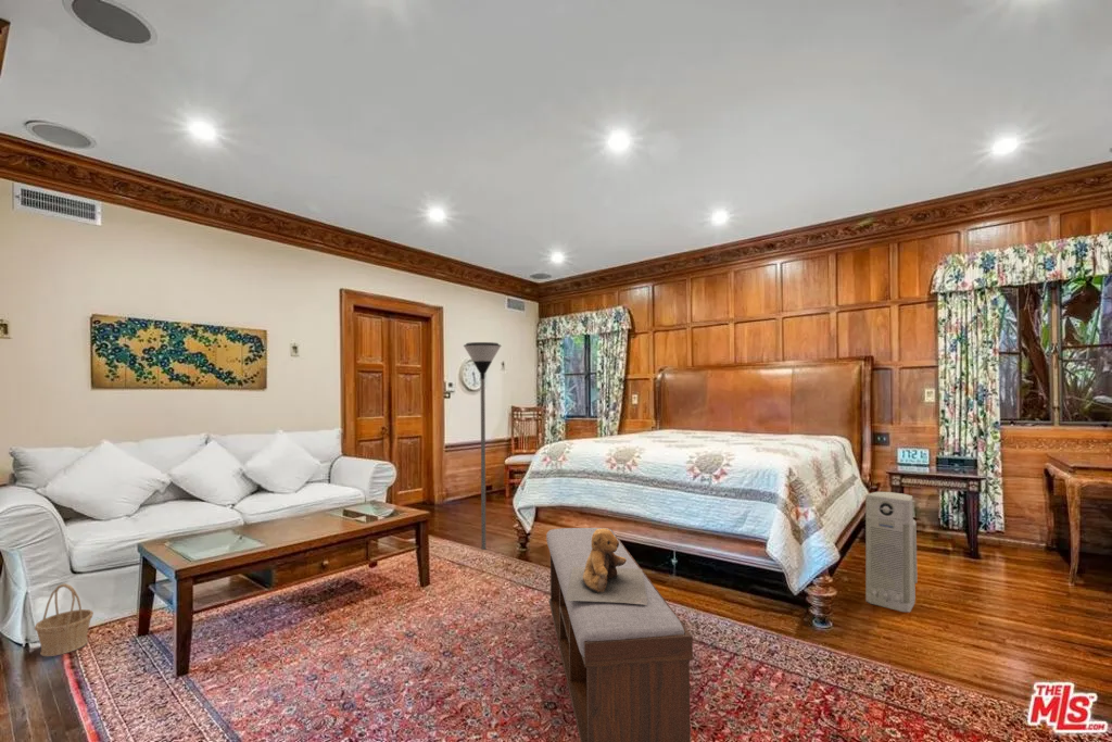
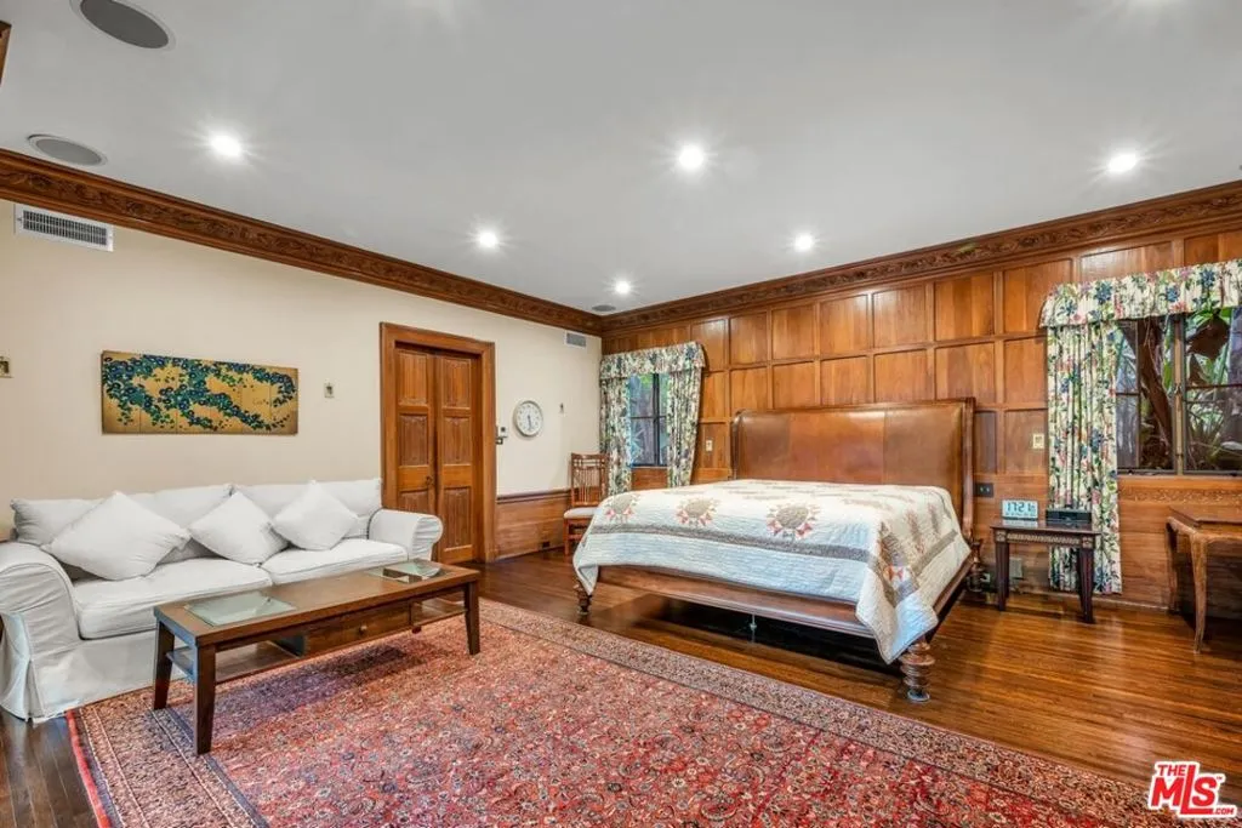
- air purifier (892, 546)
- bench (599, 616)
- basket (64, 615)
- floor lamp (482, 445)
- teddy bear (606, 556)
